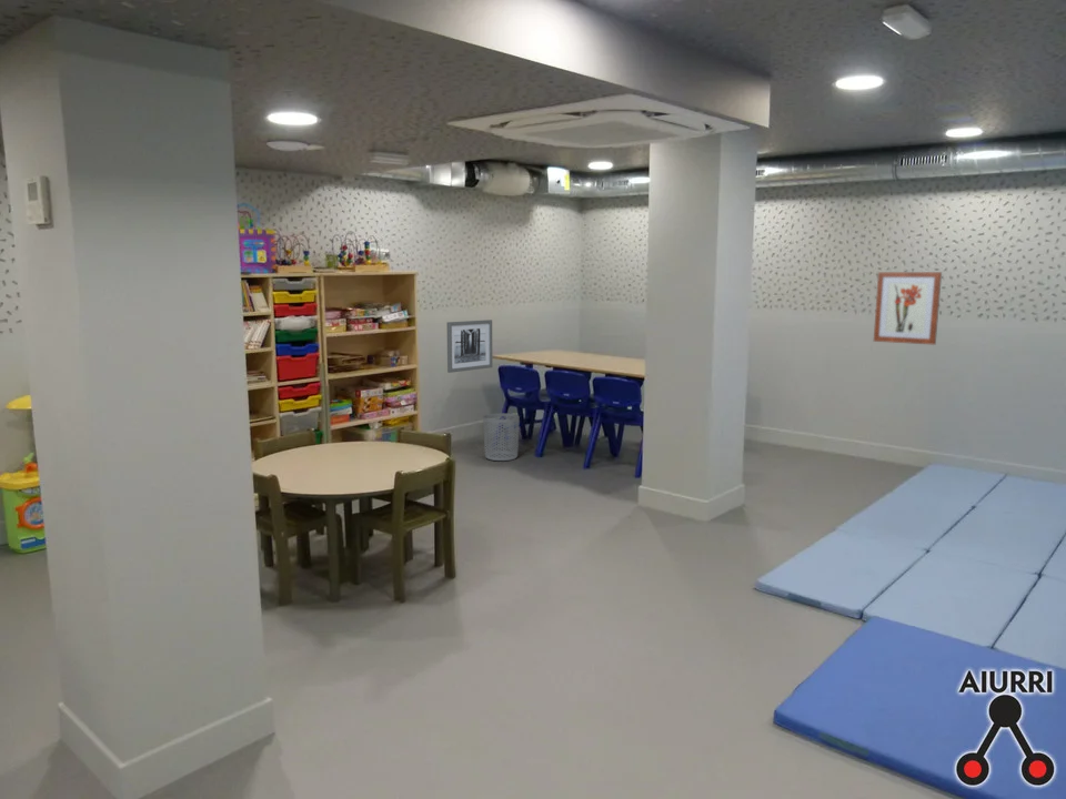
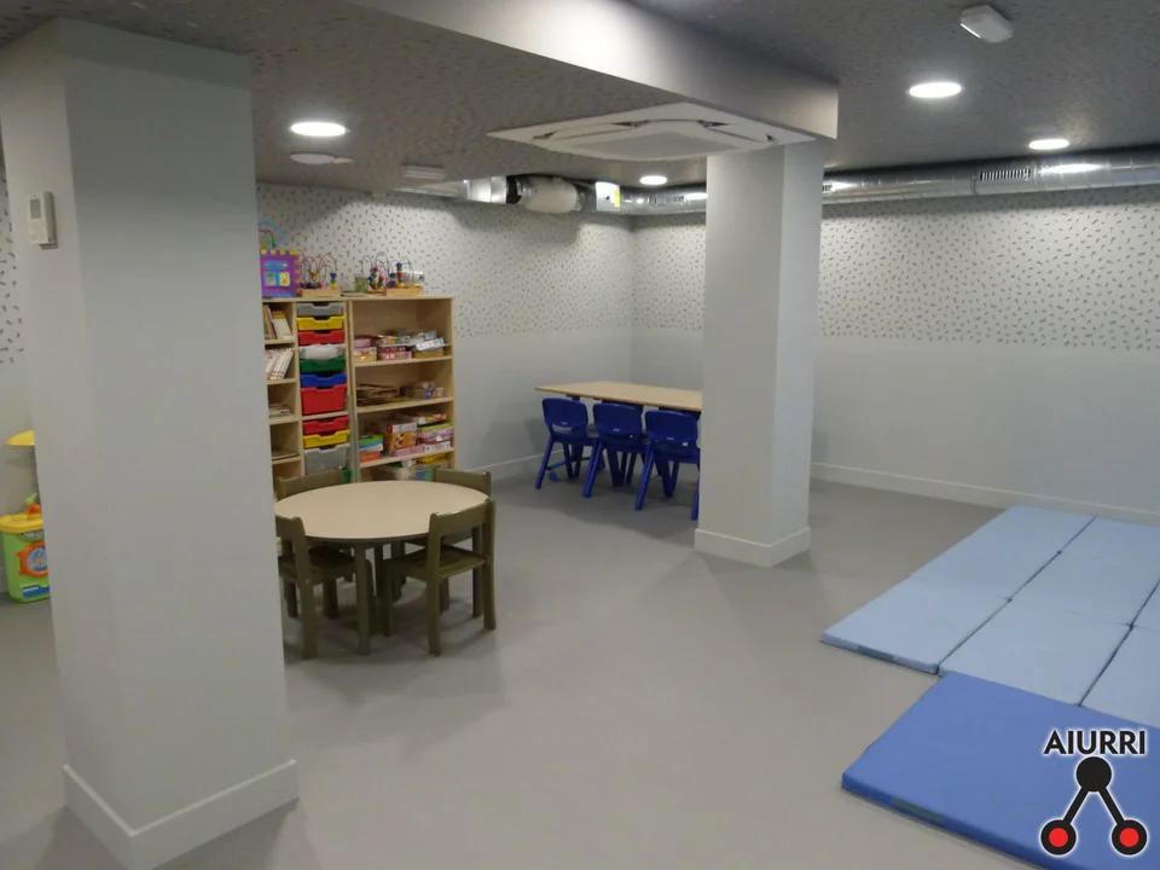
- wall art (470, 345)
- waste bin (501, 436)
- wall art (906, 307)
